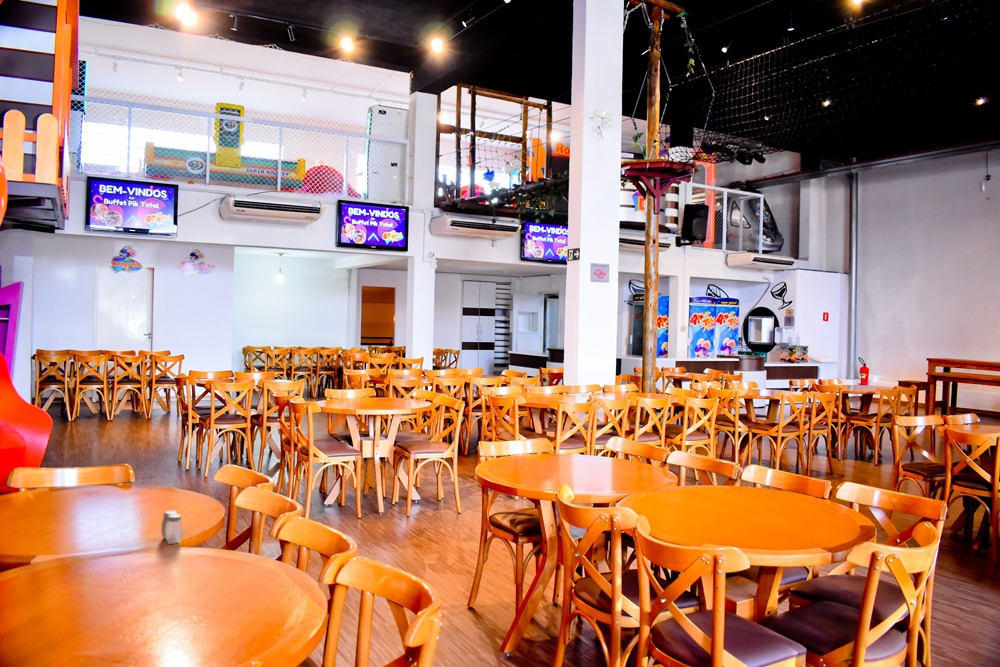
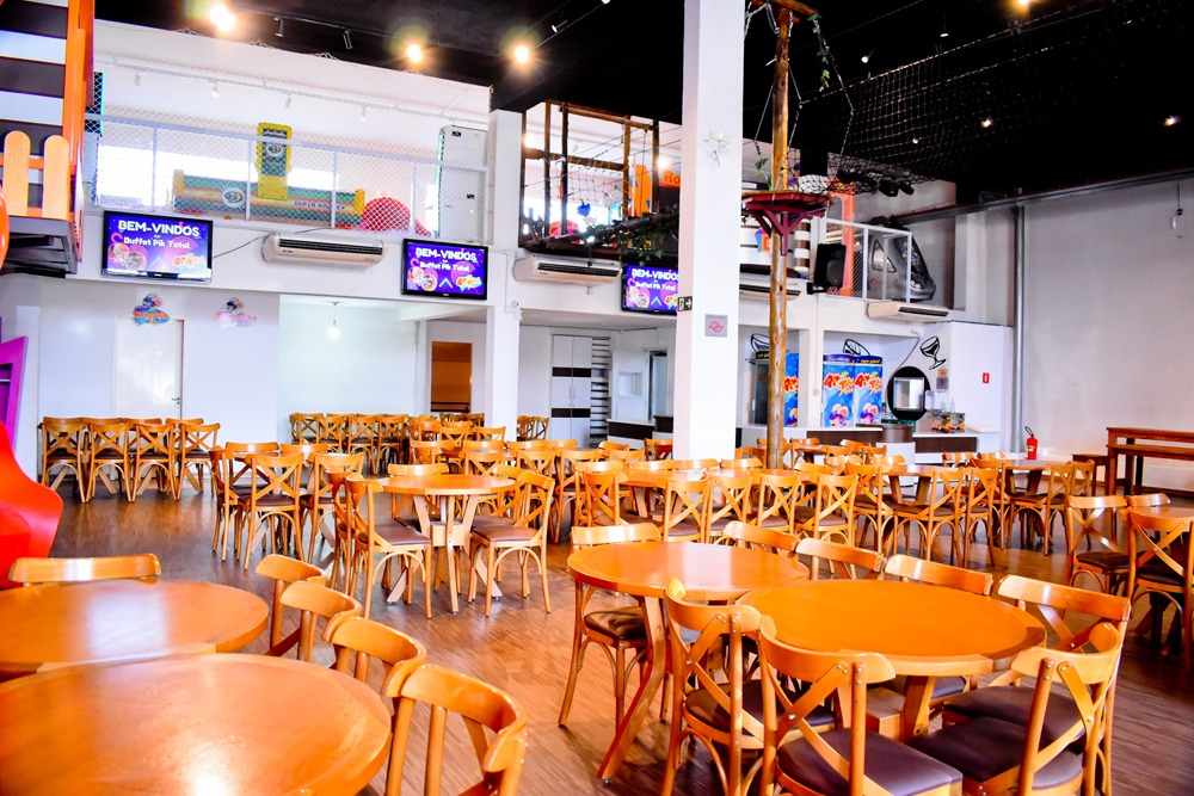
- salt and pepper shaker (171, 526)
